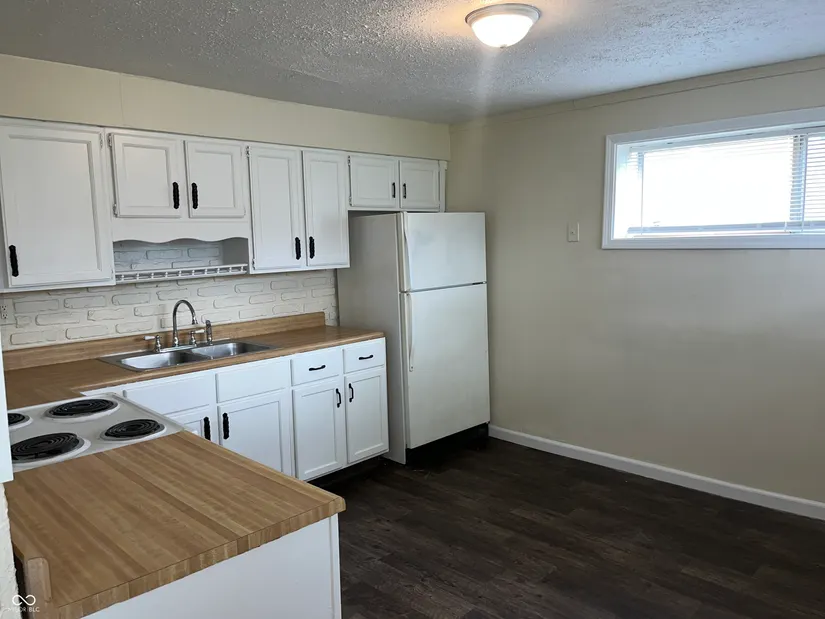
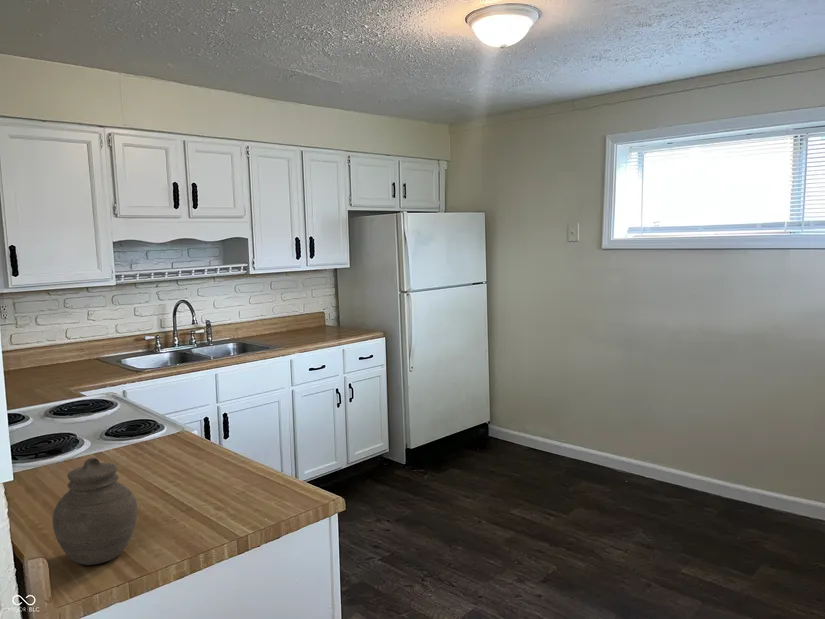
+ jar (95, 507)
